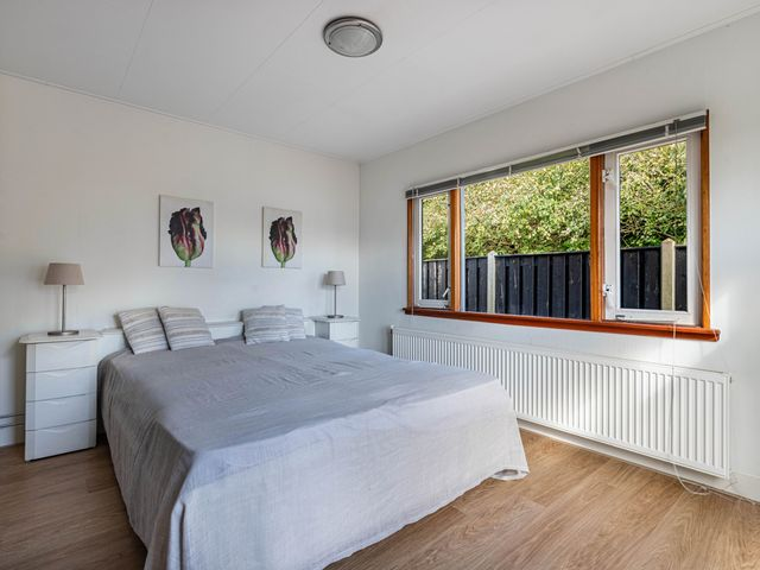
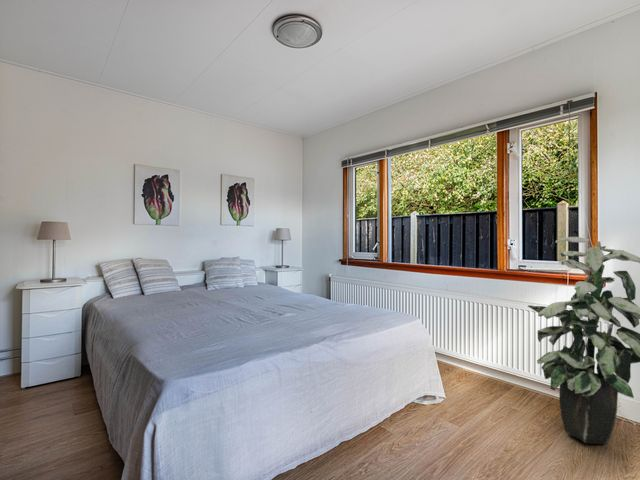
+ indoor plant (585, 335)
